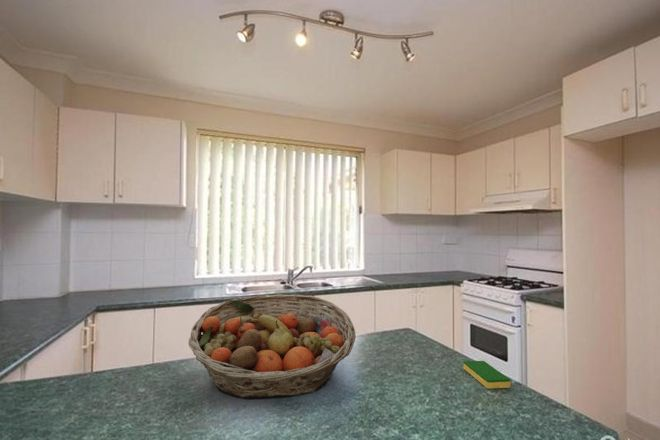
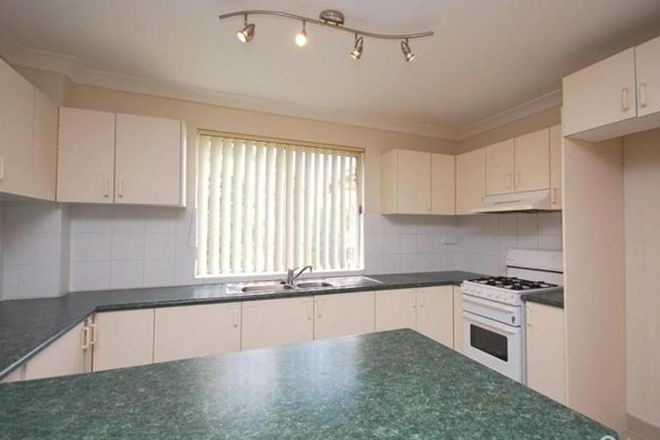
- dish sponge (485, 373)
- fruit basket (274, 339)
